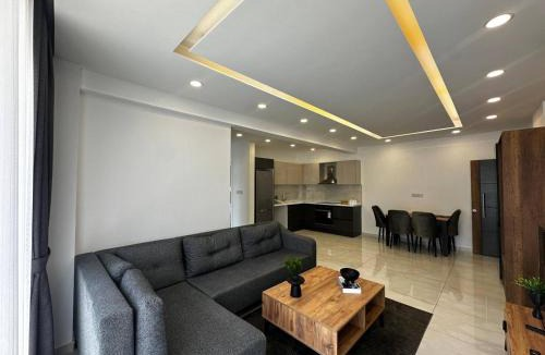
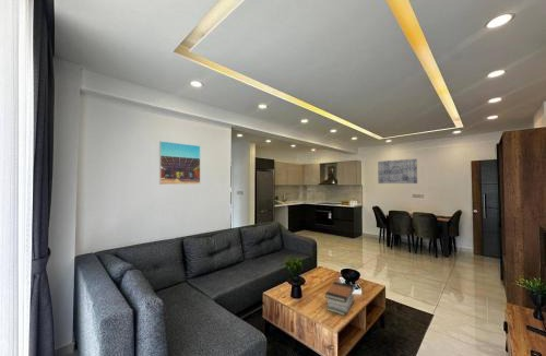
+ book stack (340, 297)
+ wall art (396, 171)
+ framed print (180, 164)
